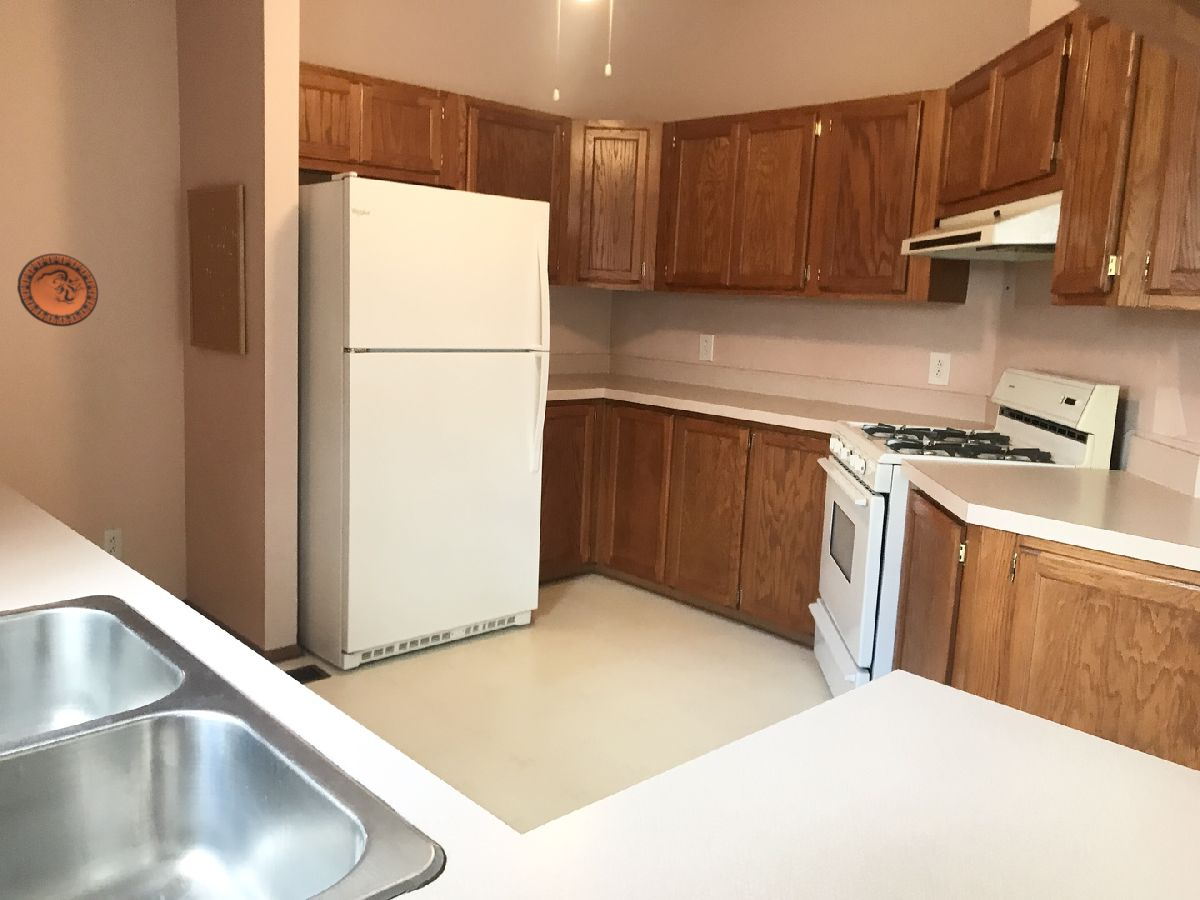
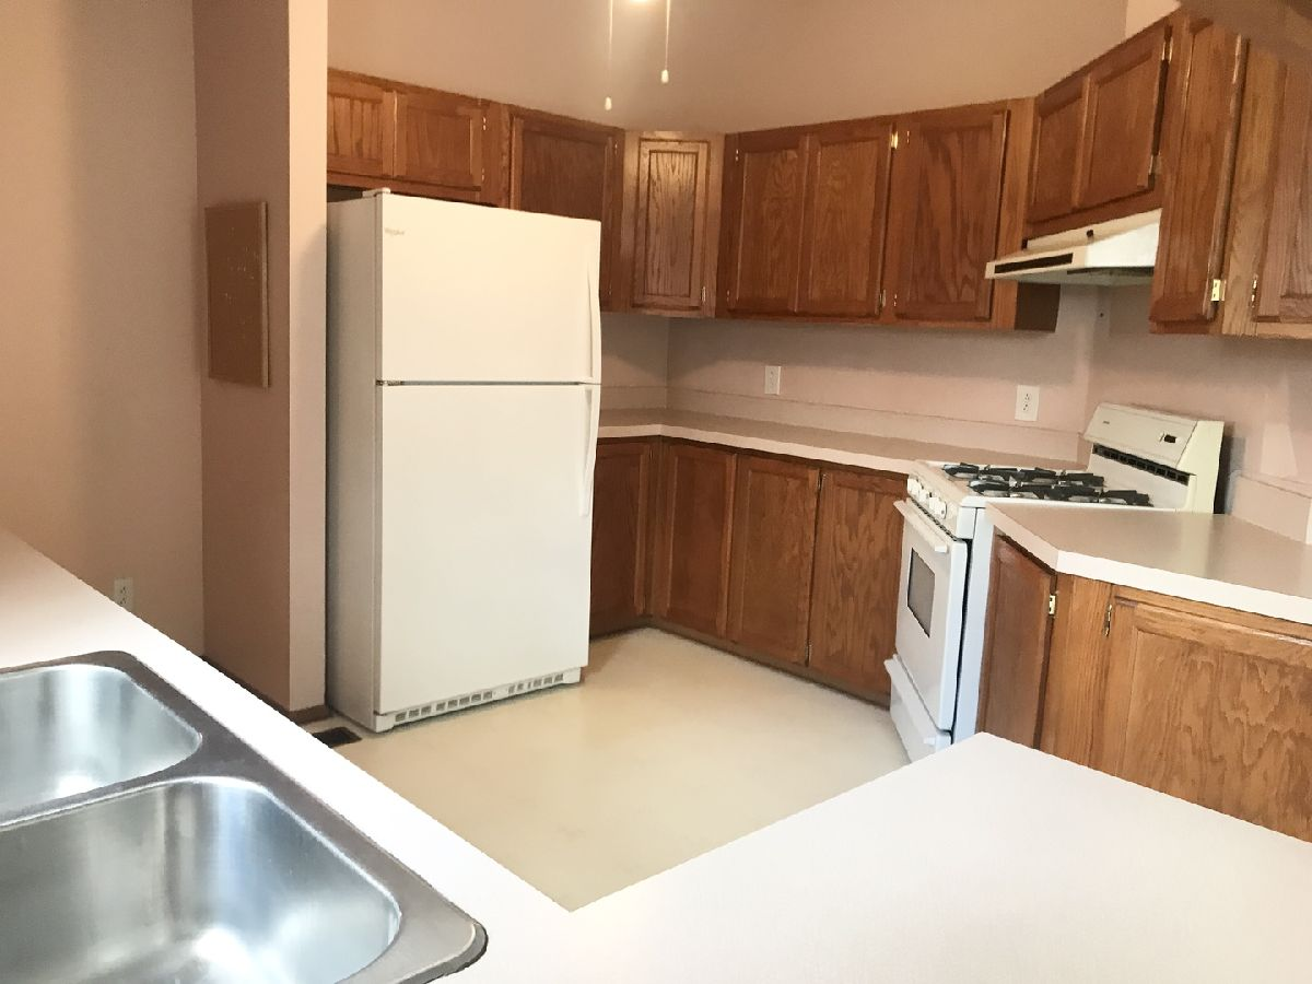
- decorative plate (58, 290)
